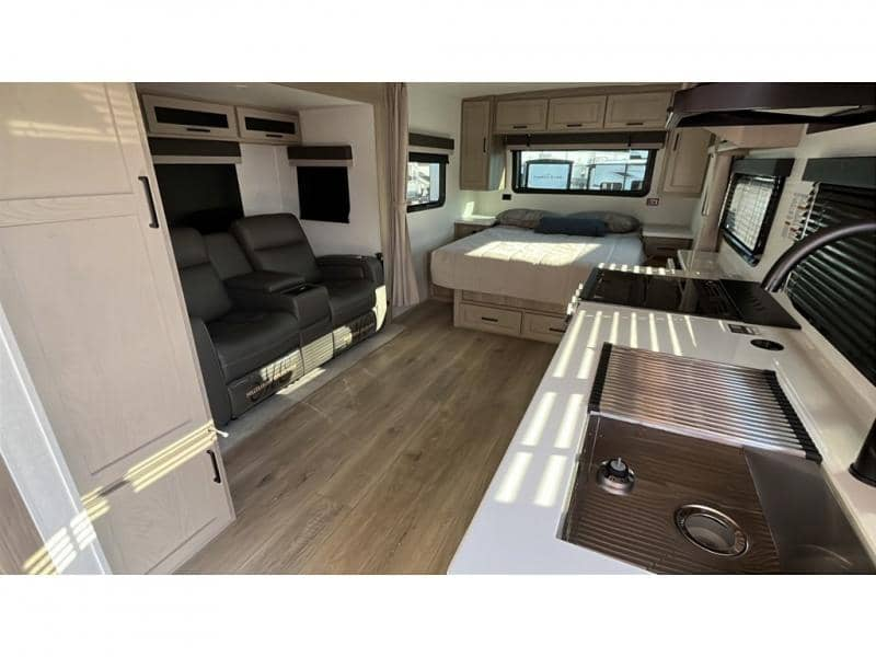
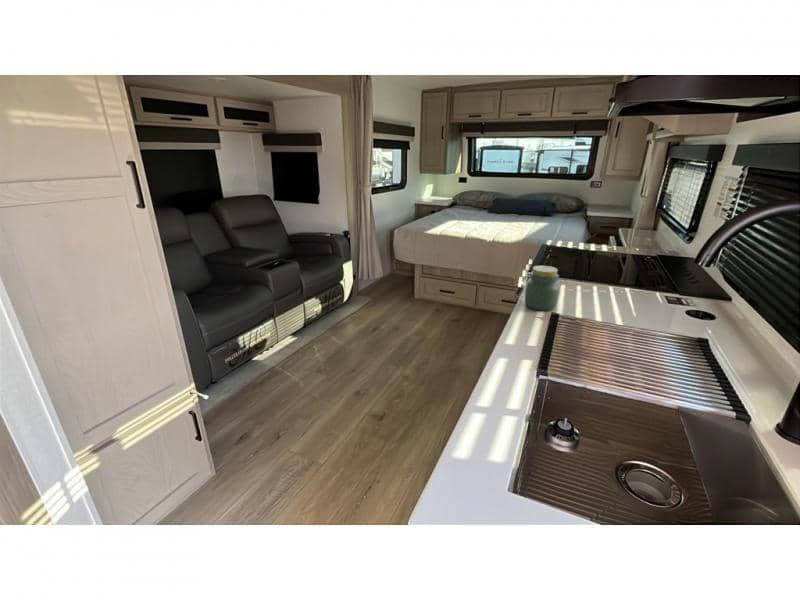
+ jar (542, 287)
